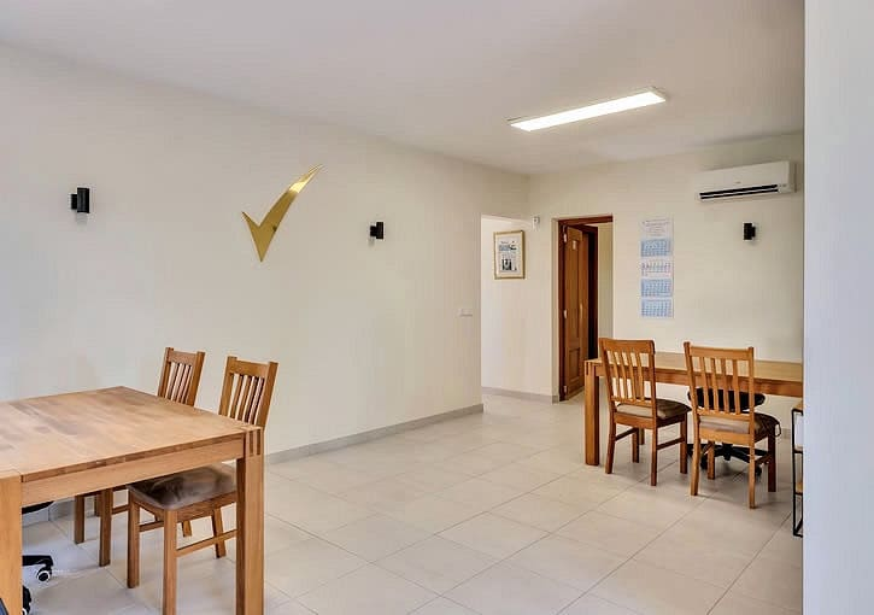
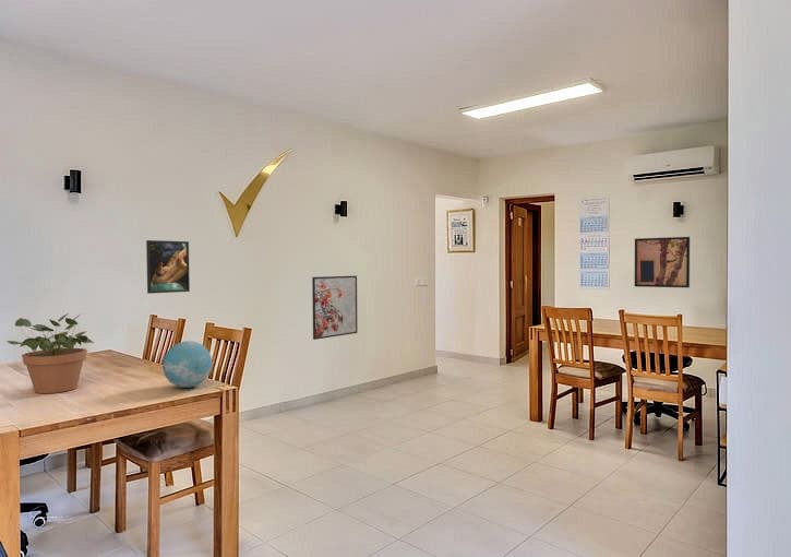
+ potted plant (56, 352)
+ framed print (335, 306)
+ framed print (168, 266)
+ wall art (661, 262)
+ decorative ball (188, 364)
